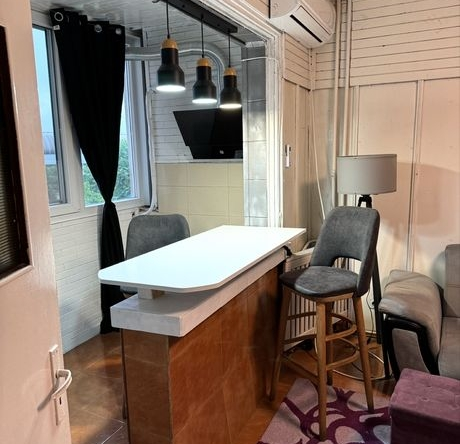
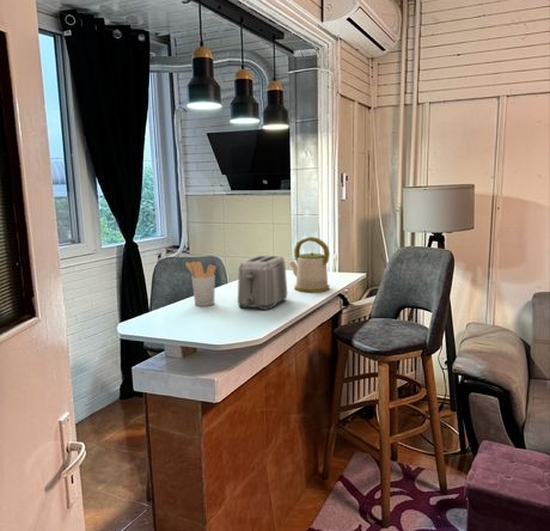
+ kettle (308, 262)
+ toaster (264, 280)
+ utensil holder (200, 281)
